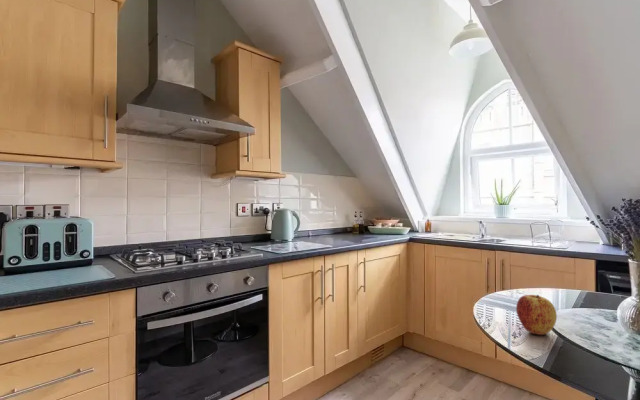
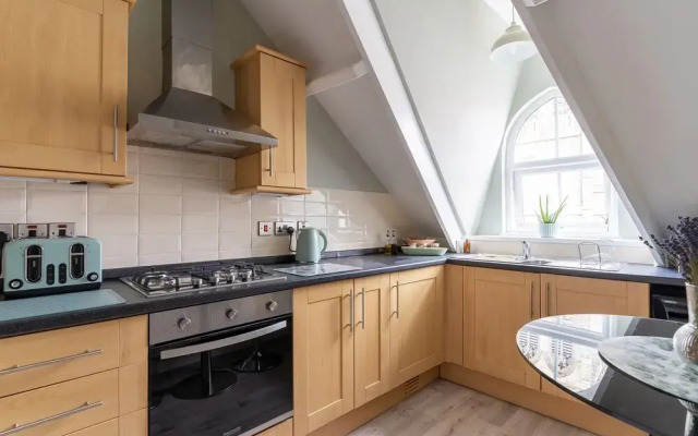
- apple (536, 313)
